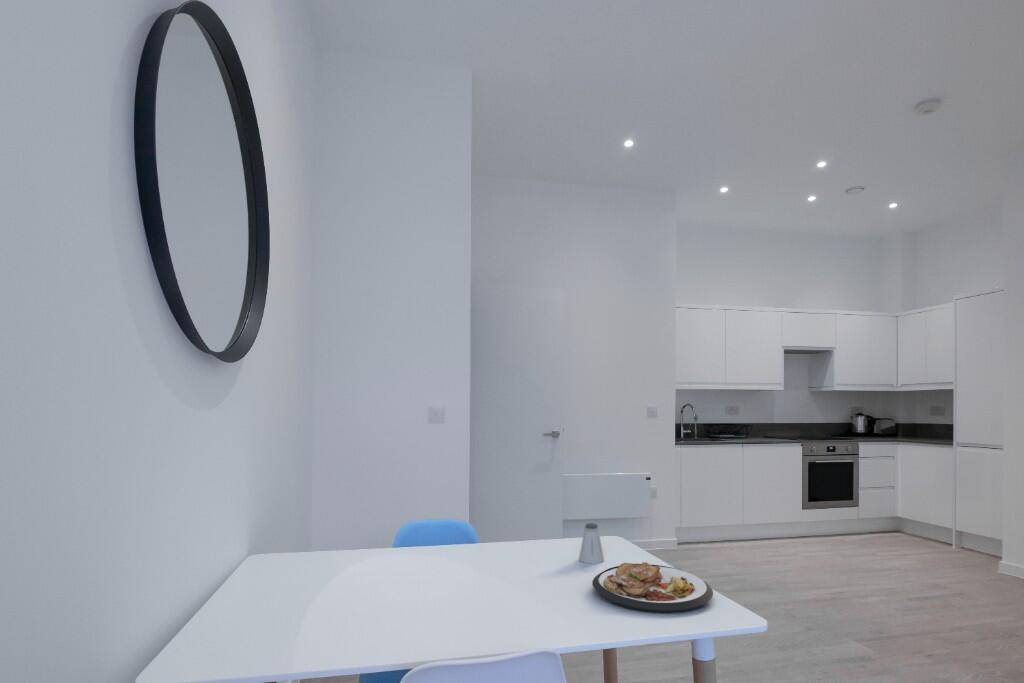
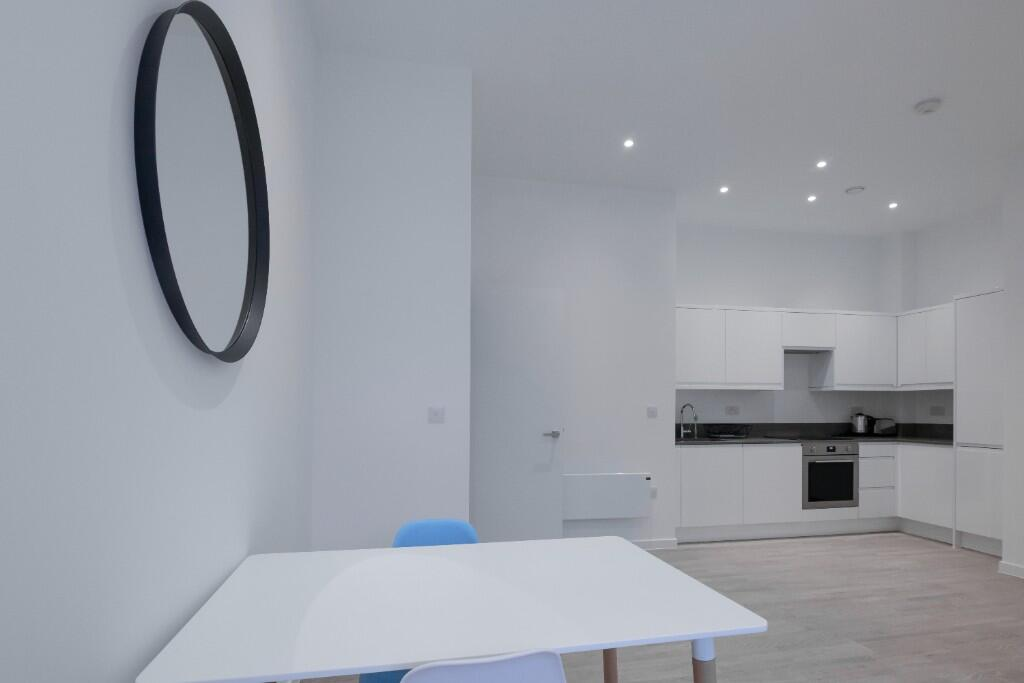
- plate (651, 582)
- saltshaker (591, 542)
